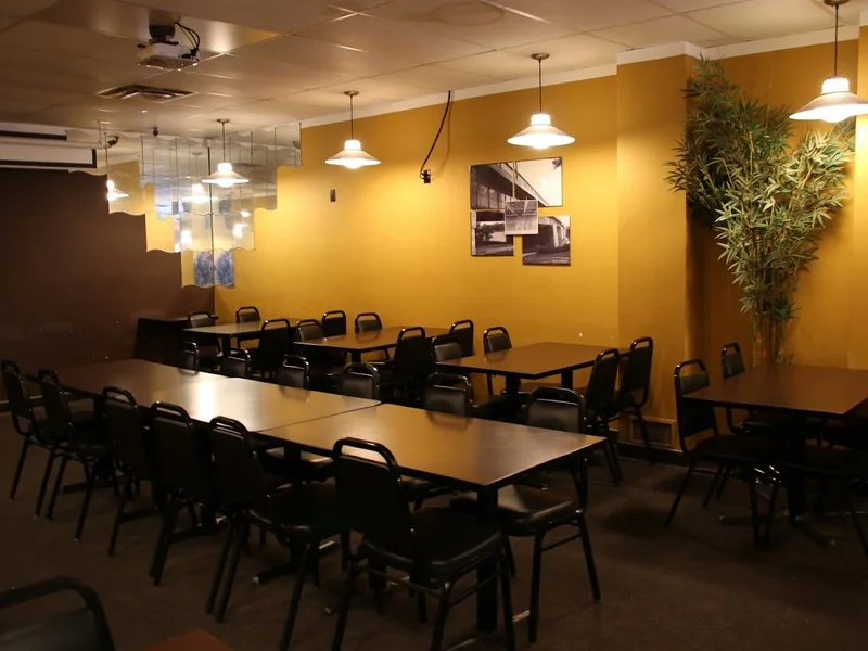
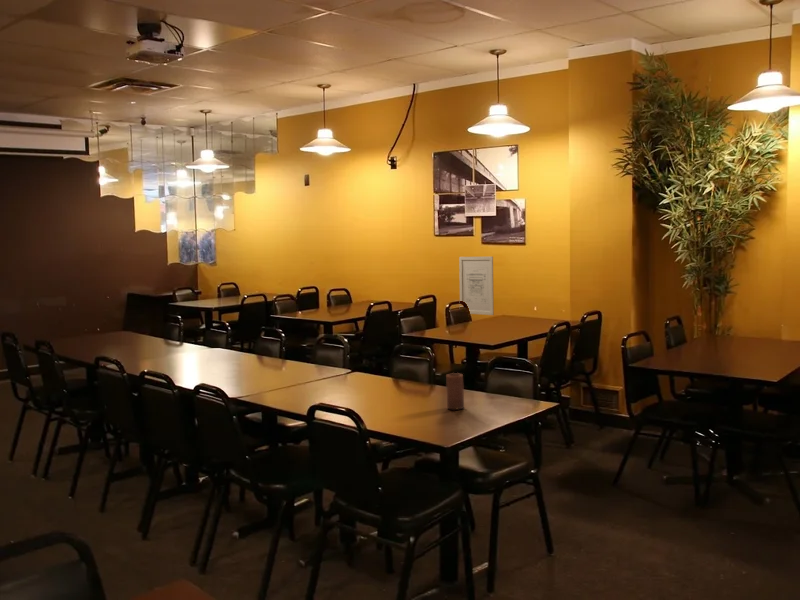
+ wall art (476, 285)
+ candle (455, 391)
